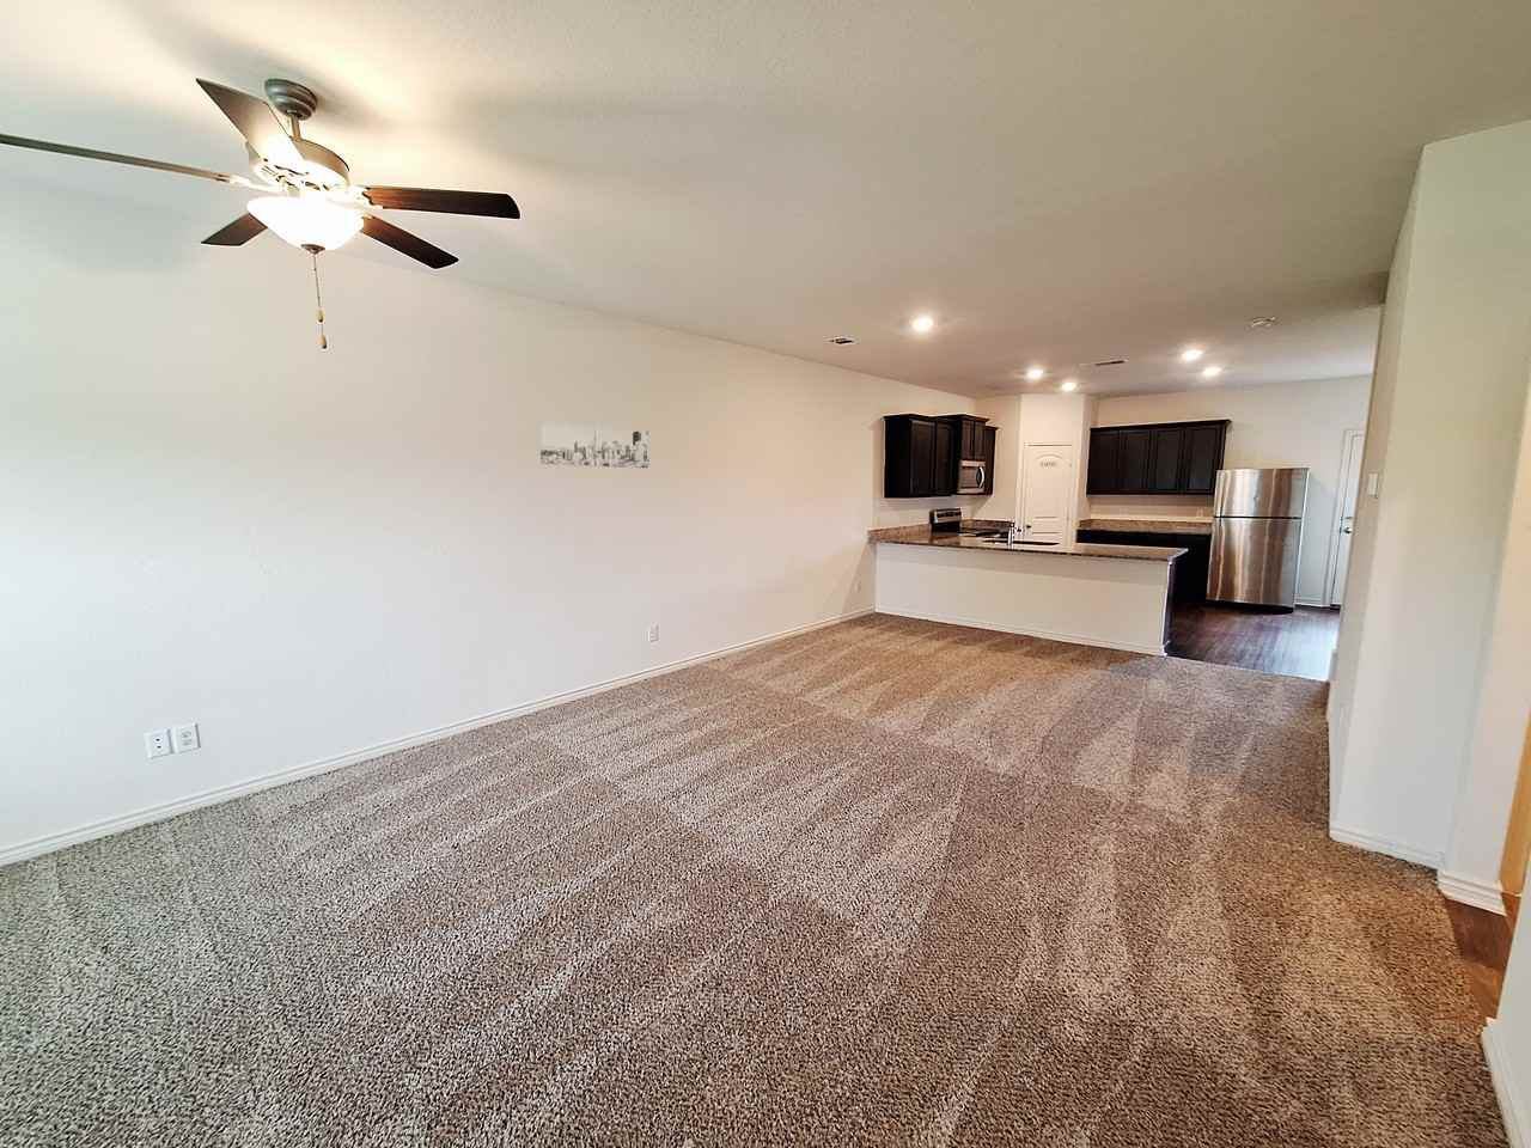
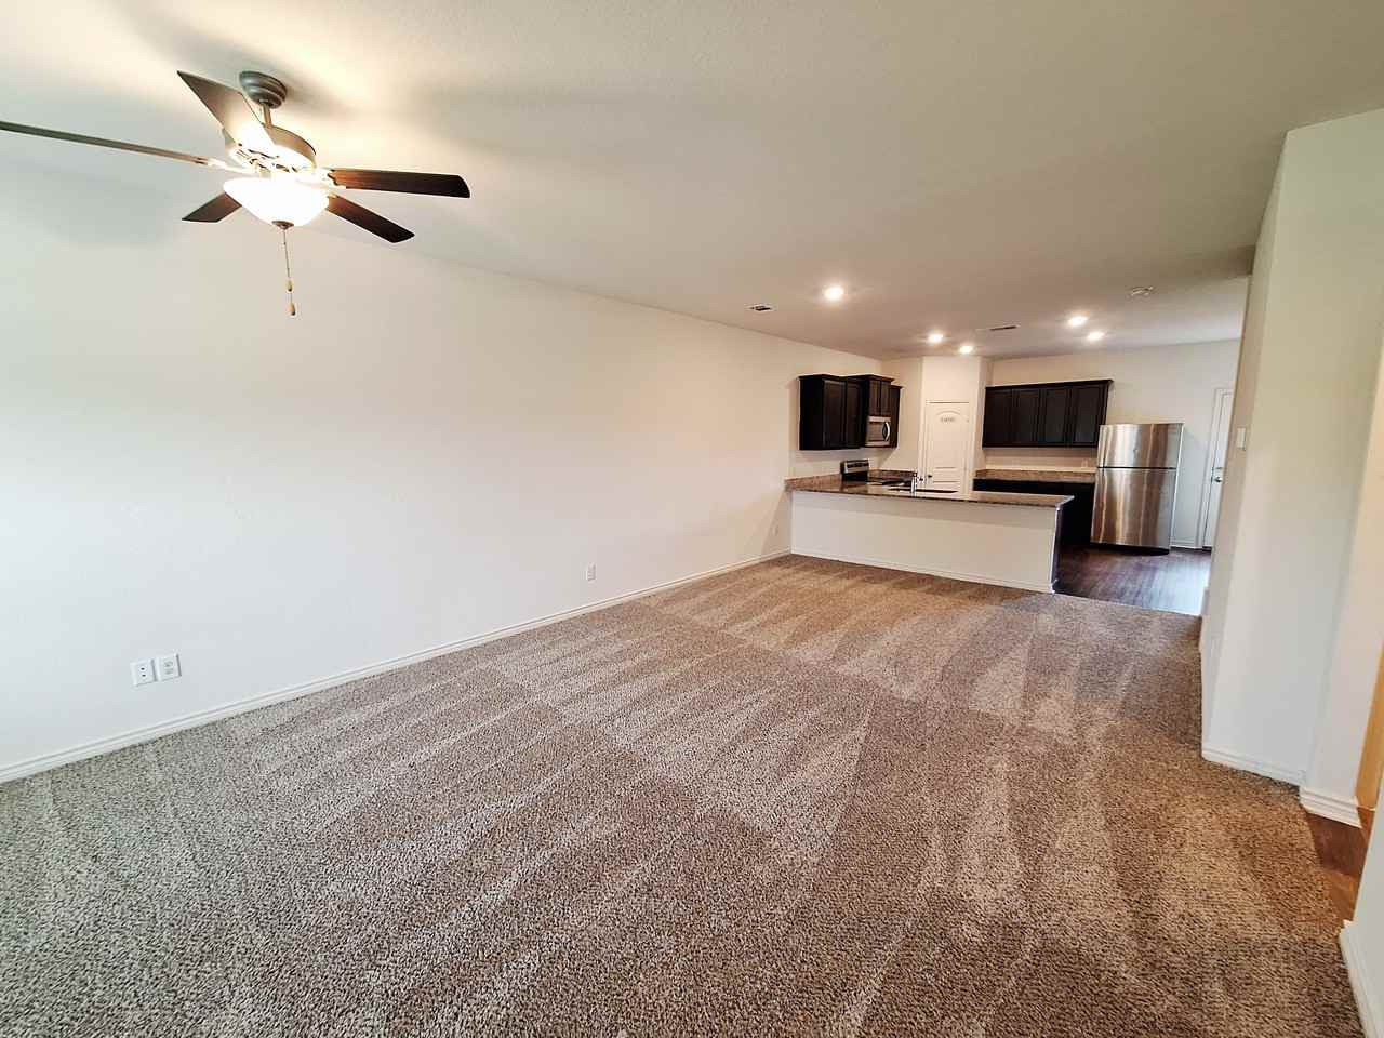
- wall art (597, 446)
